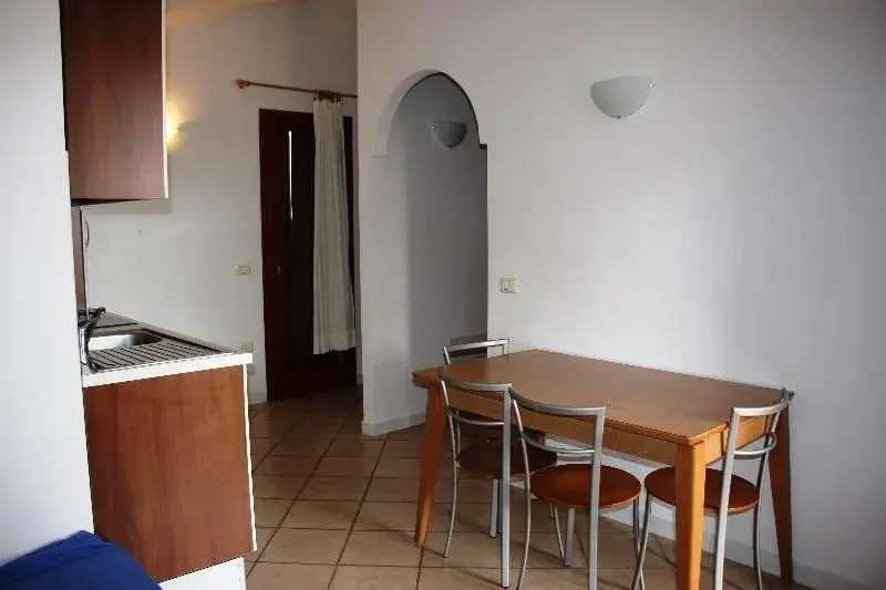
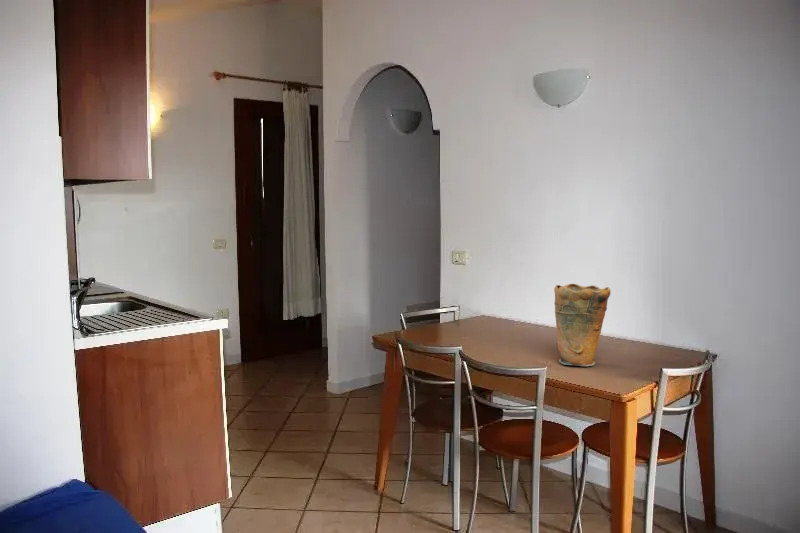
+ vase (581, 324)
